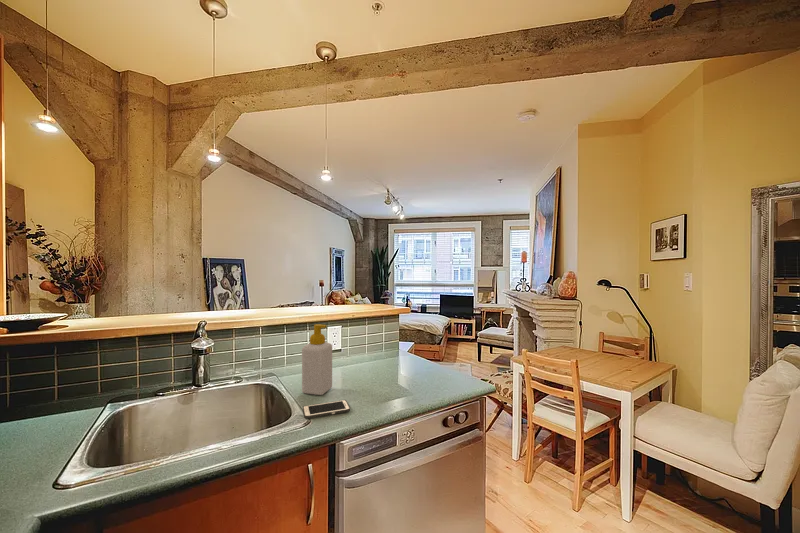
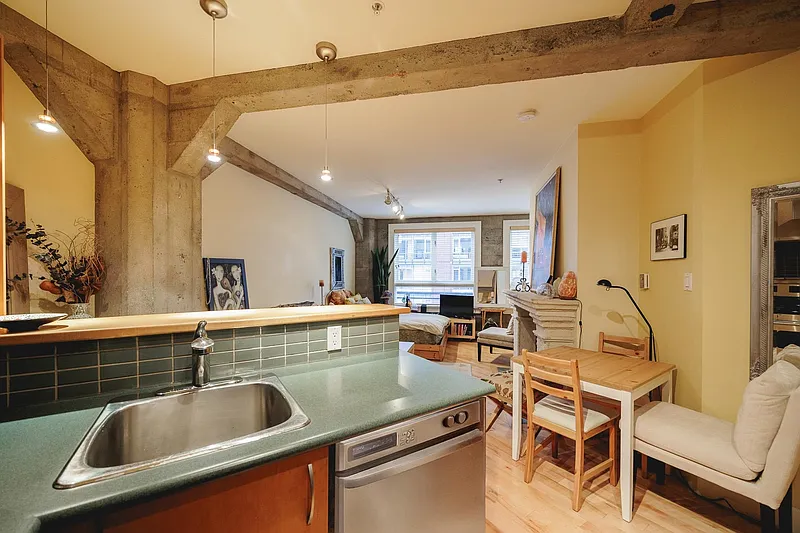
- soap bottle (317, 357)
- cell phone (326, 408)
